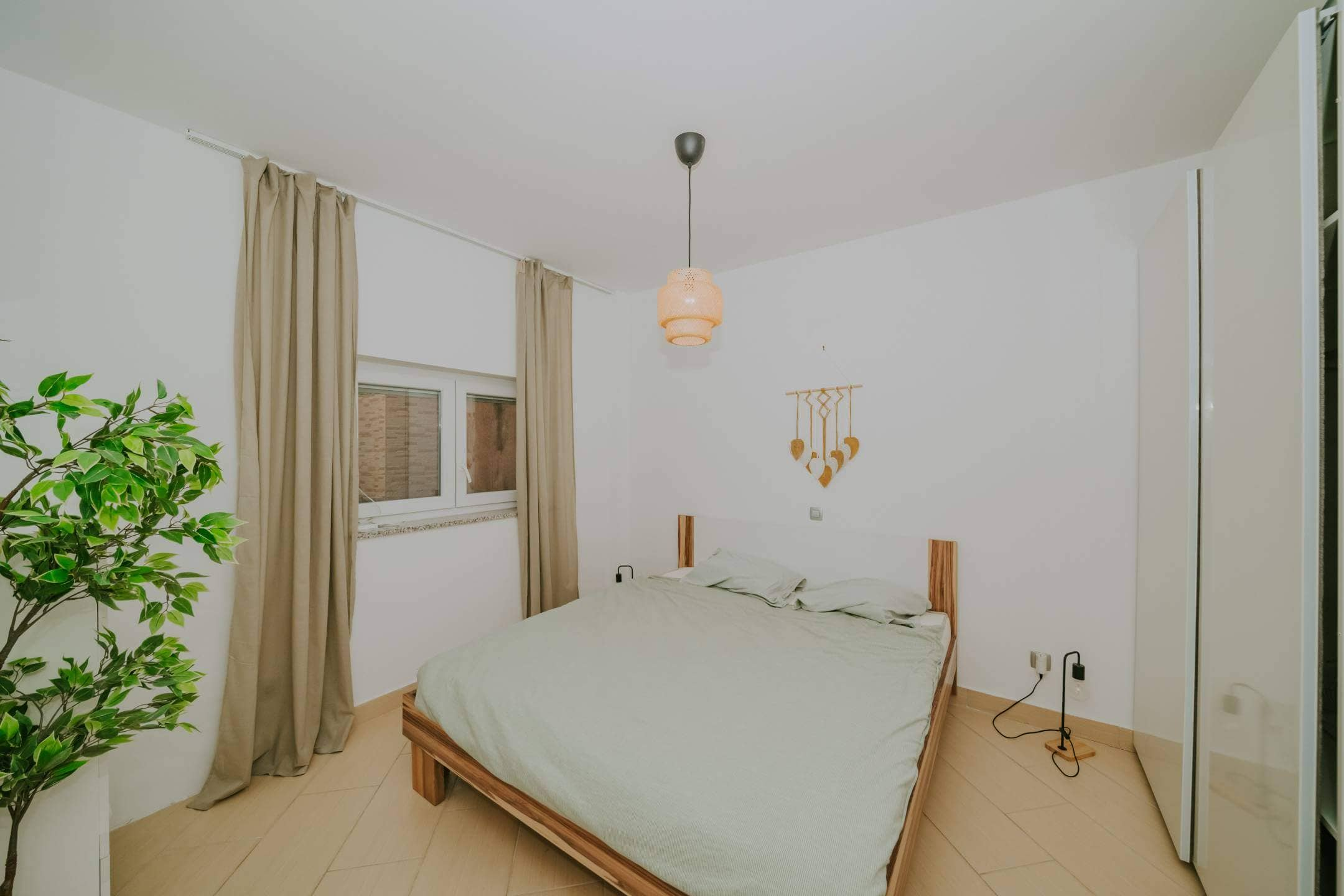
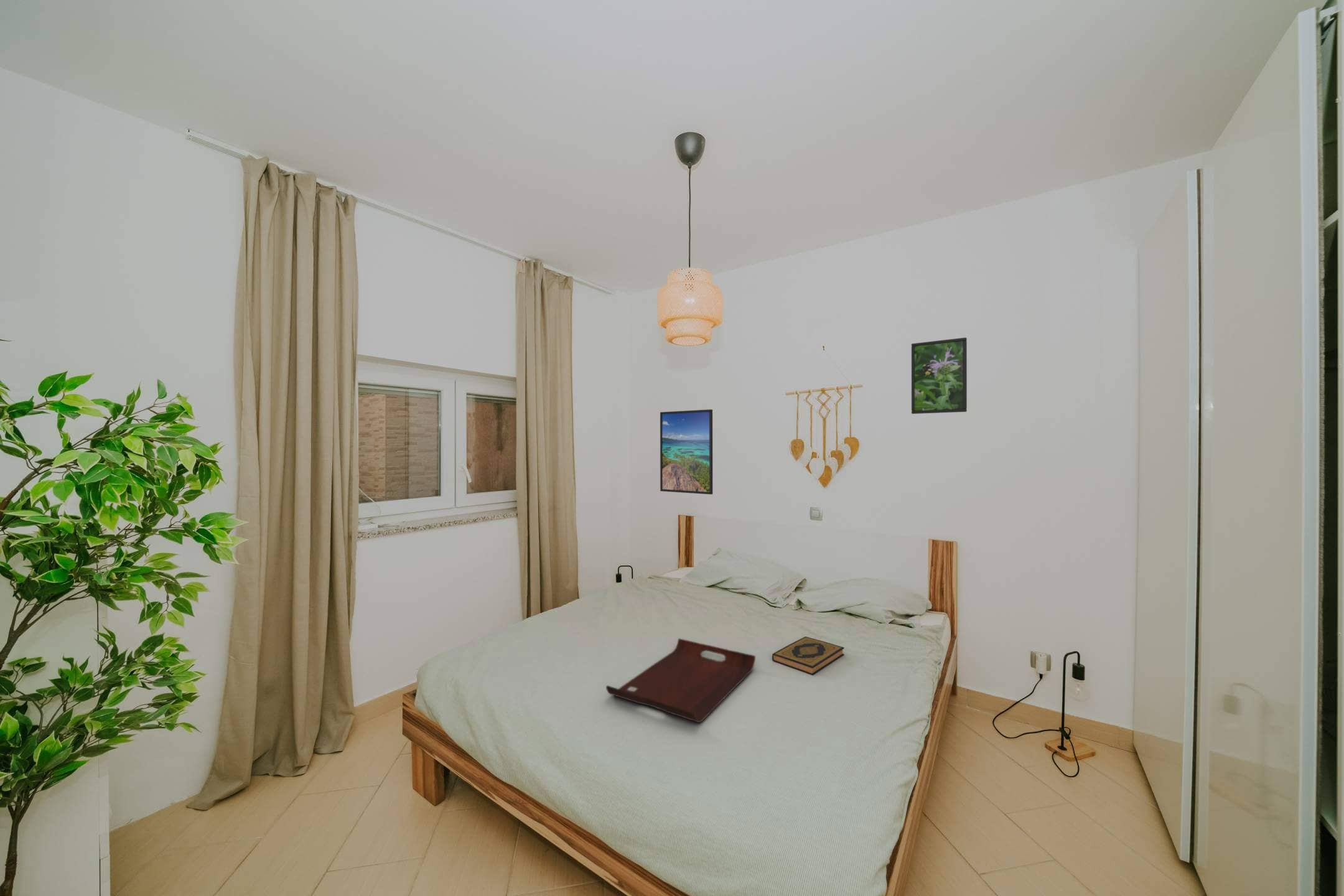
+ hardback book (808, 654)
+ serving tray (685, 676)
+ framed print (685, 452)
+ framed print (938, 376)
